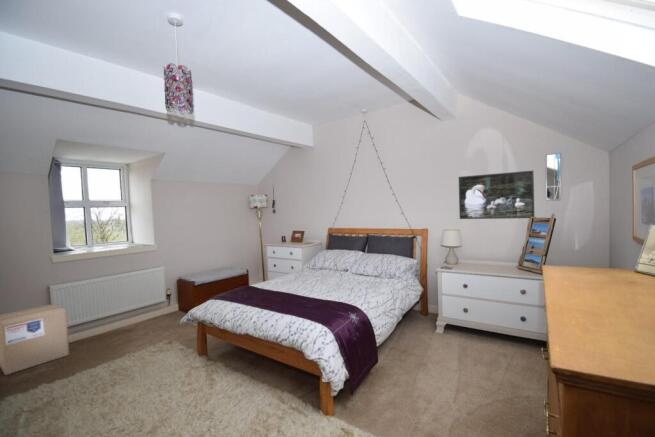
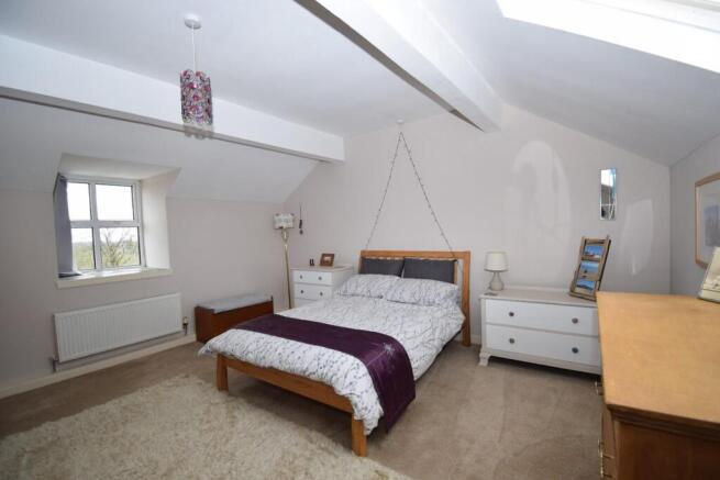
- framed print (494, 196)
- cardboard box (32, 335)
